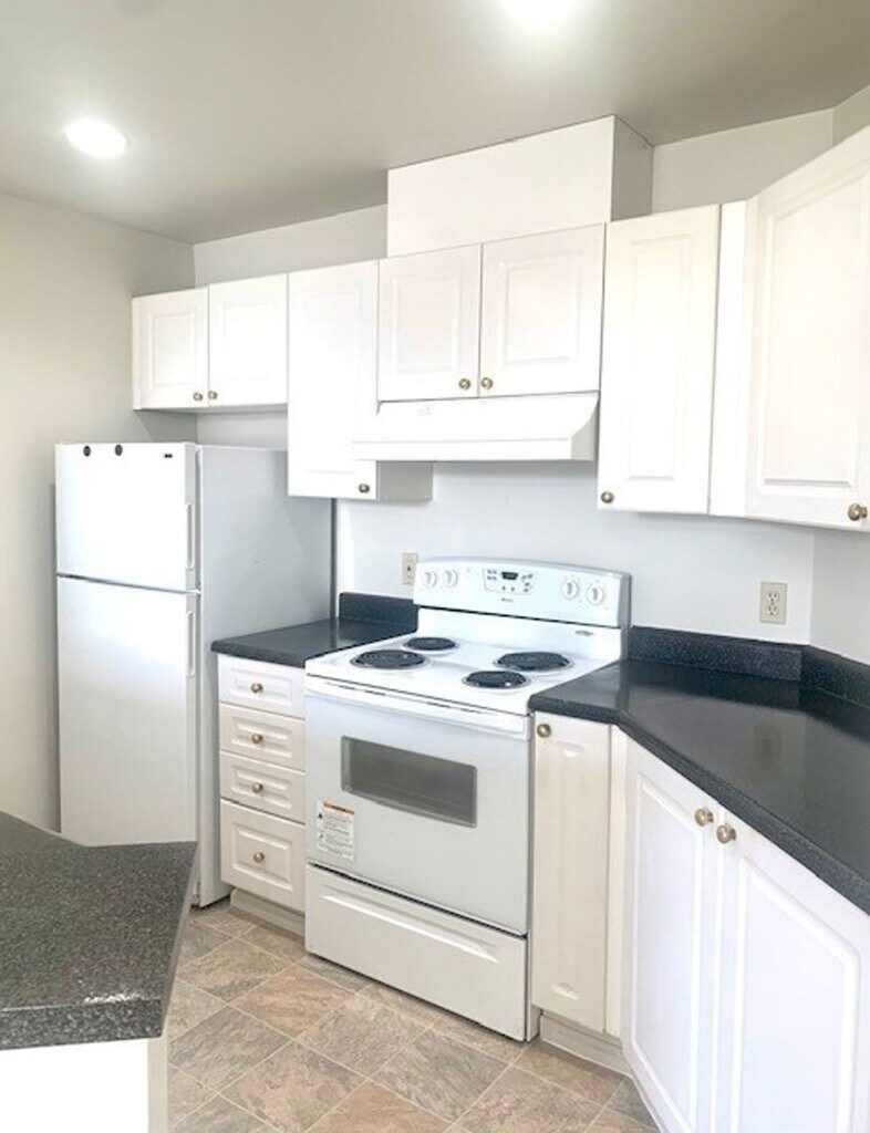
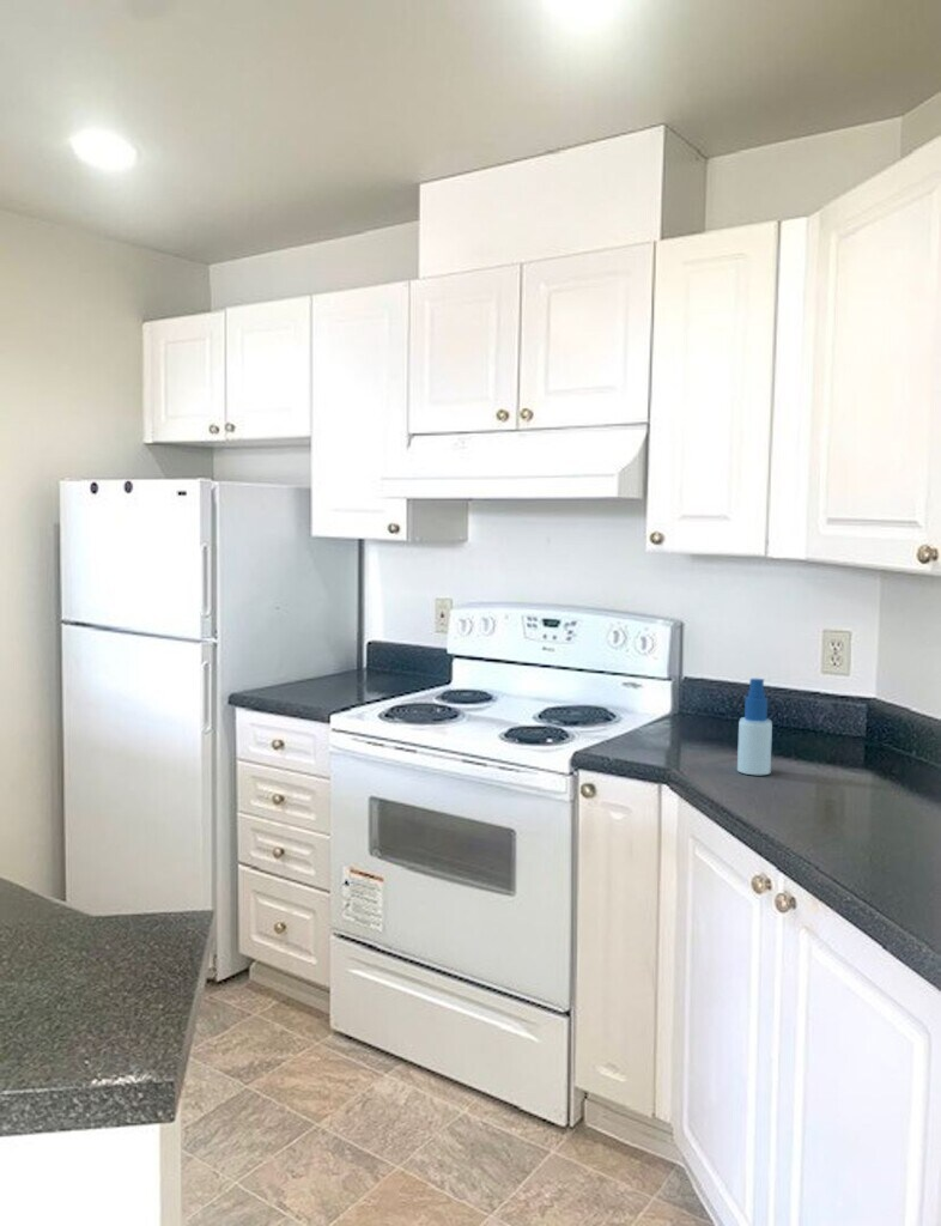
+ spray bottle (754, 724)
